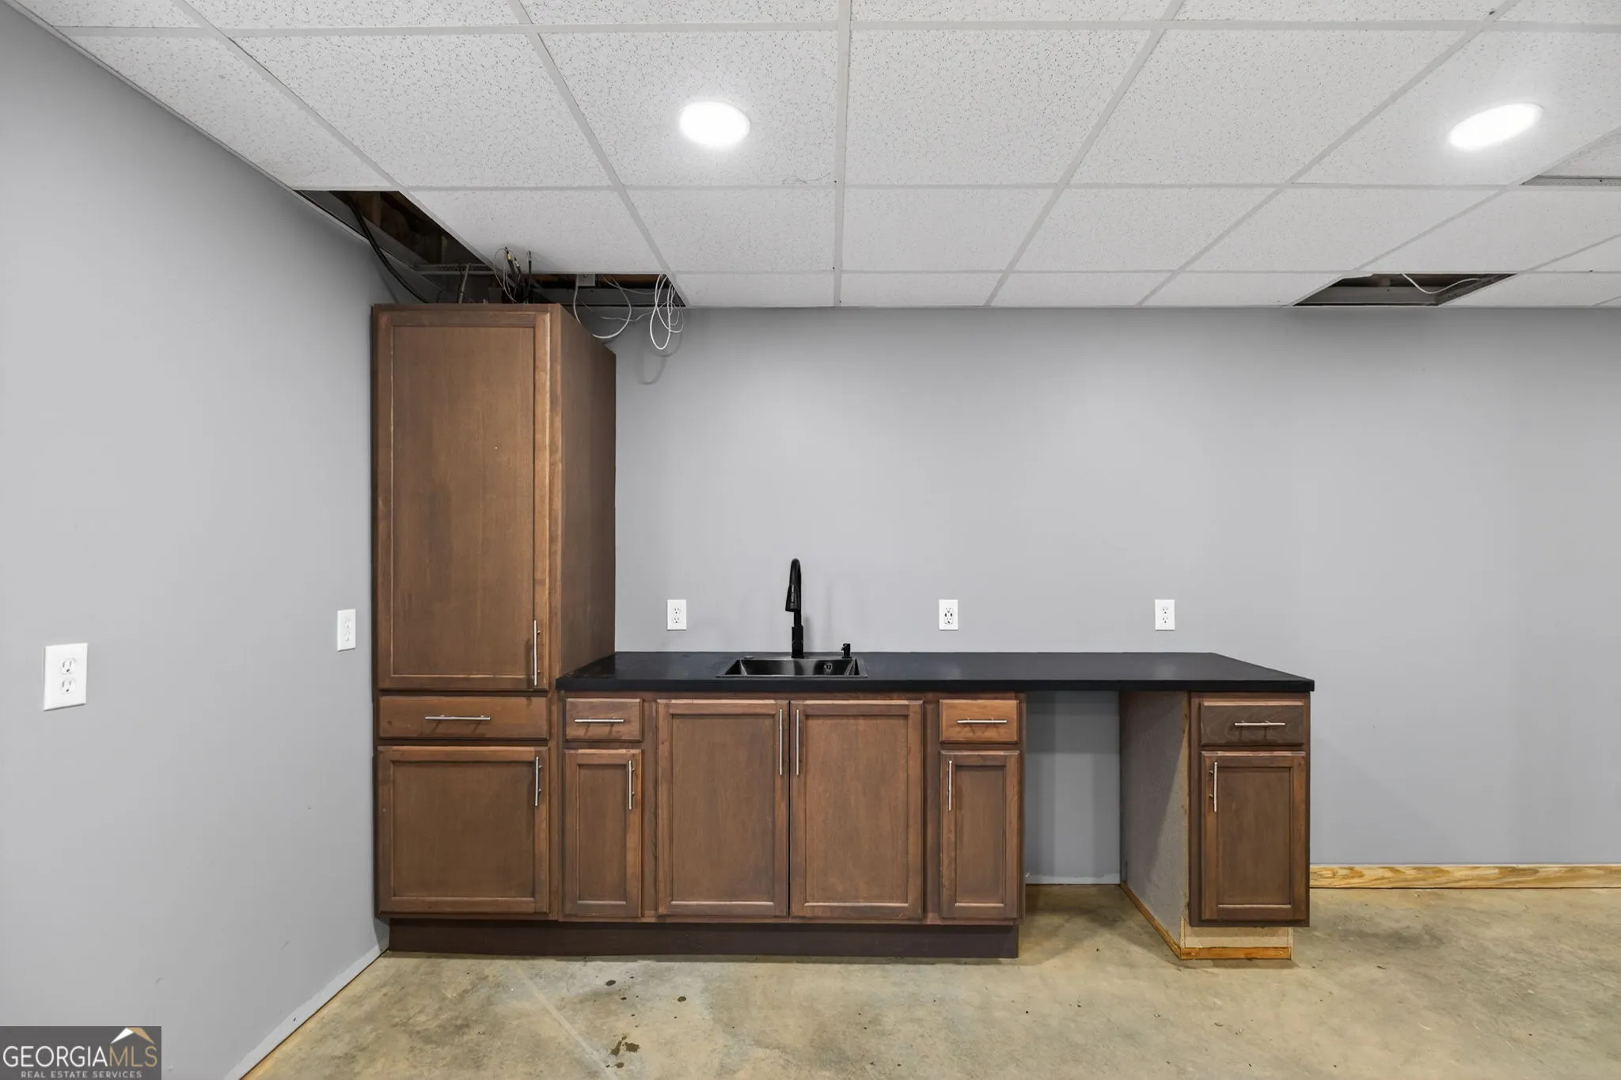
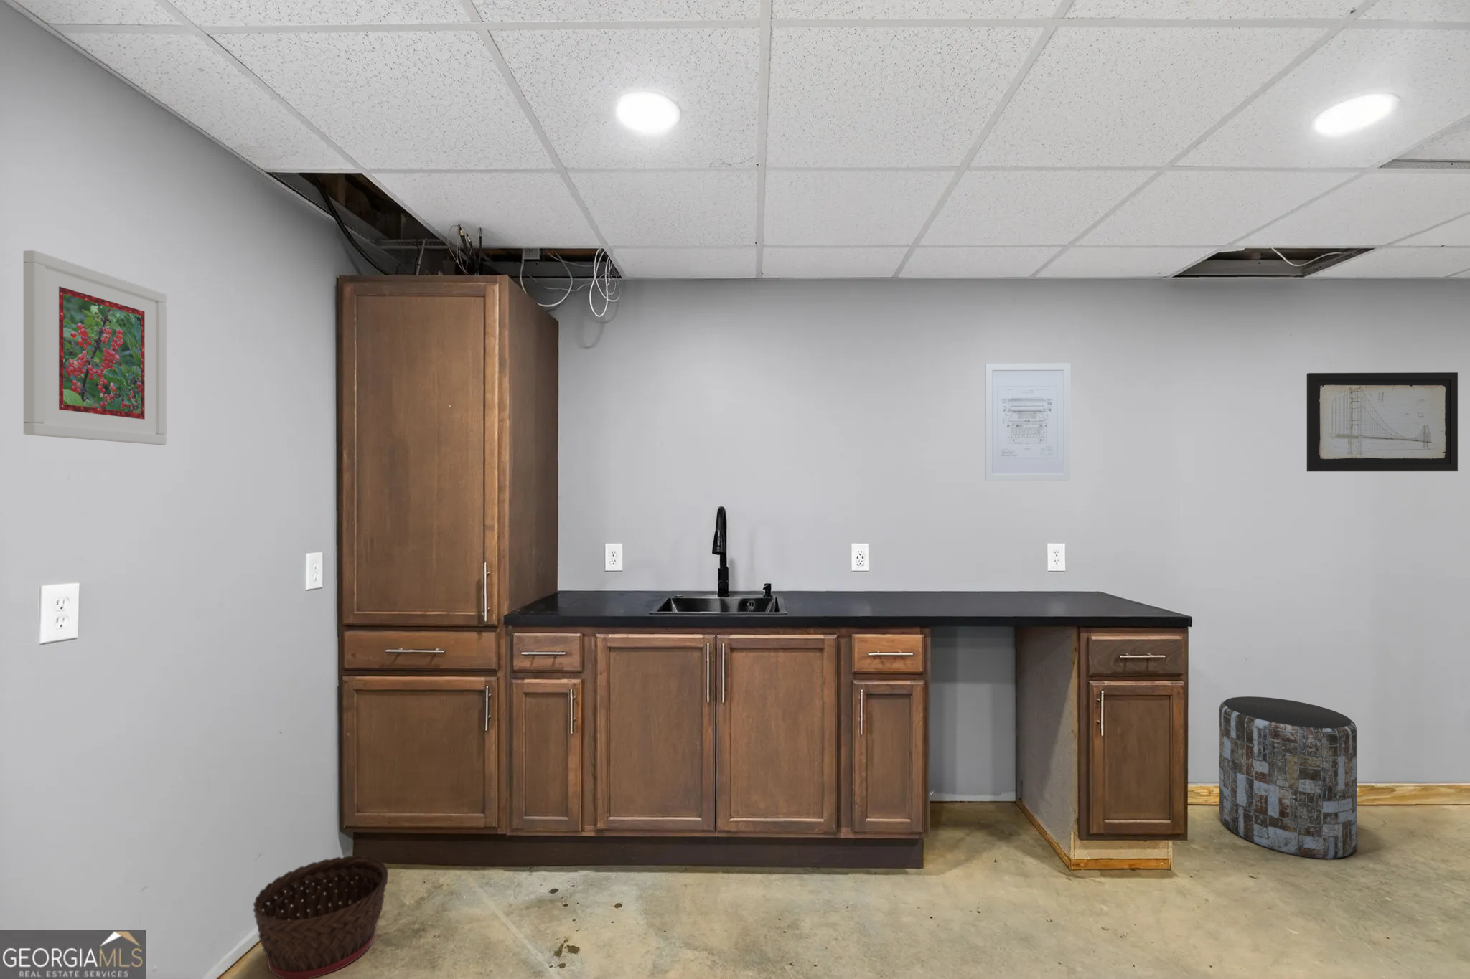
+ side table (1285, 771)
+ wall art (1027, 422)
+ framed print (102, 357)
+ wall art (1381, 422)
+ basket (324, 917)
